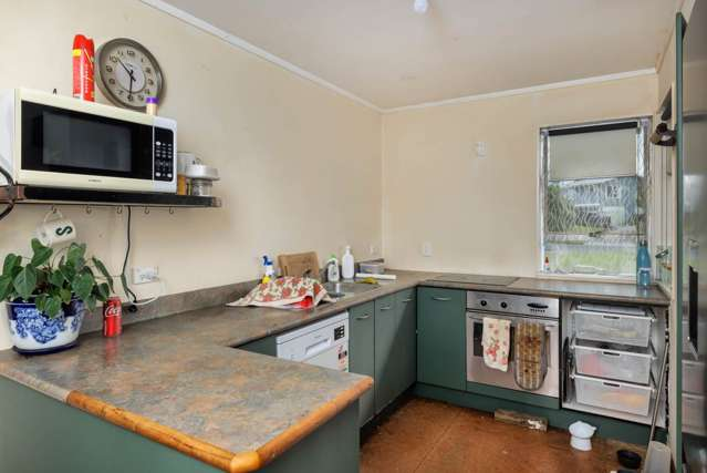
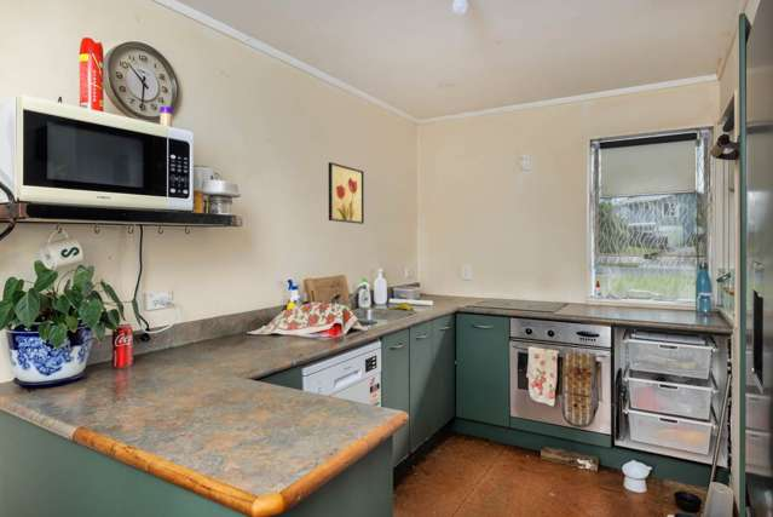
+ wall art (346, 194)
